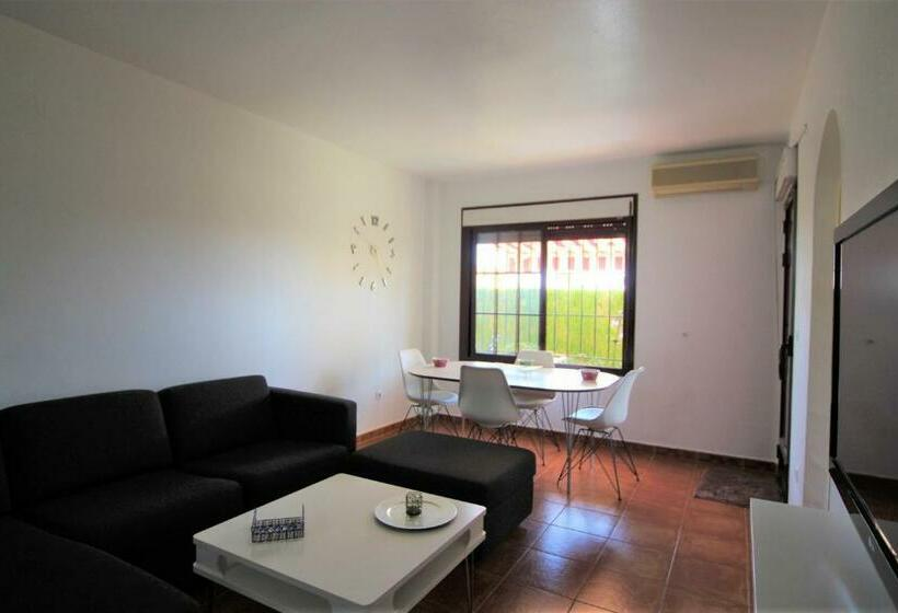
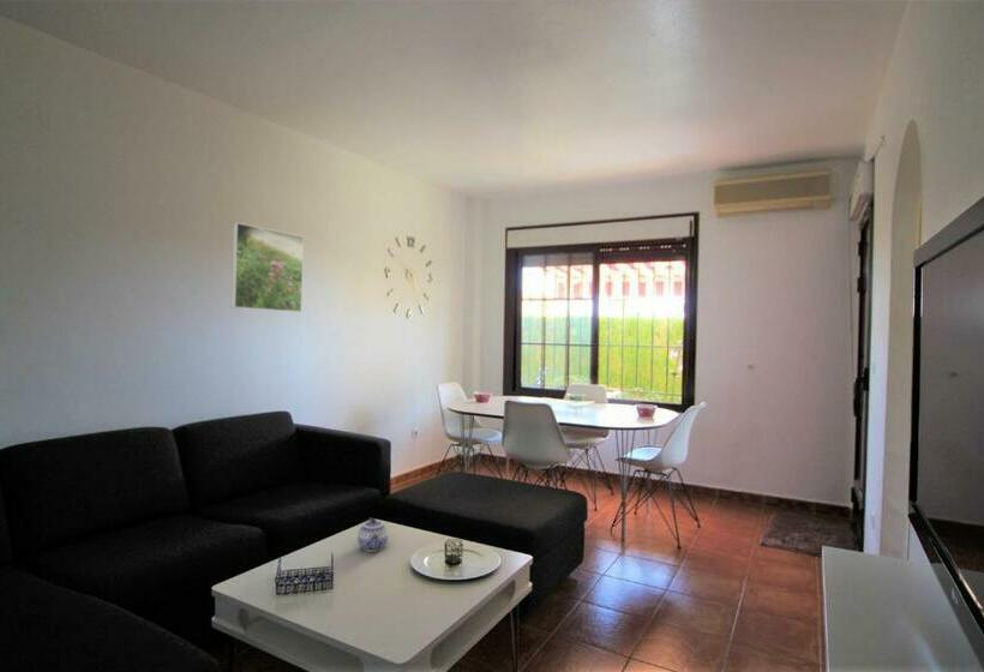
+ teapot (372, 533)
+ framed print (269, 270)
